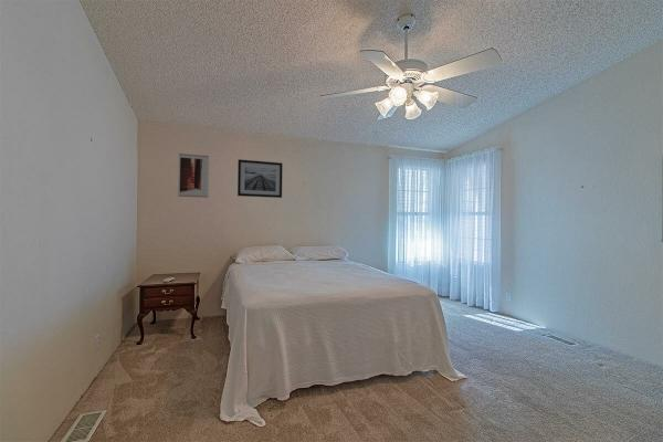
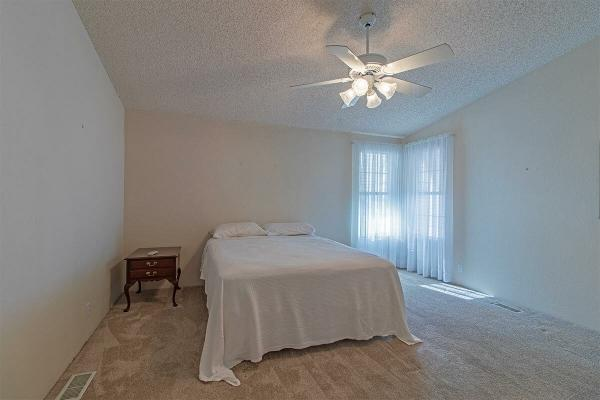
- wall art (193, 176)
- wall art (260, 179)
